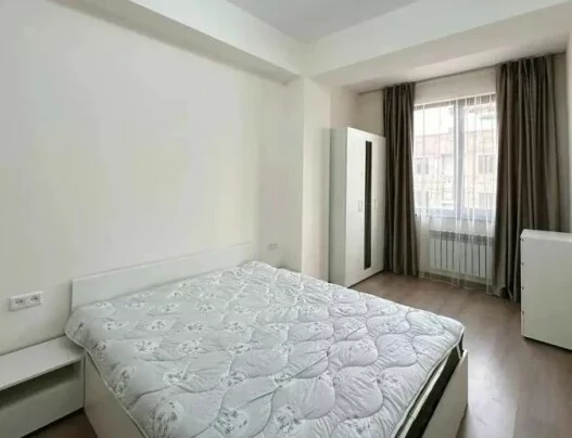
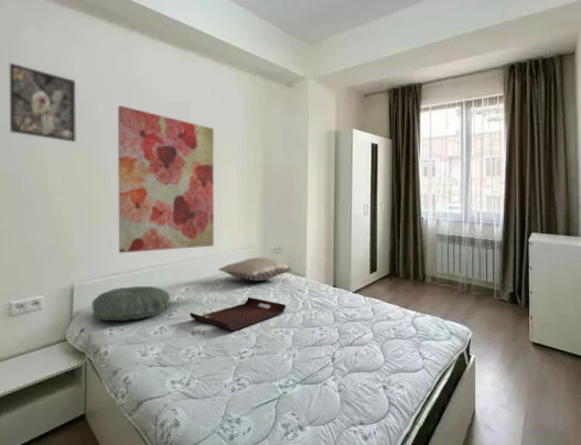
+ pillow (131, 302)
+ pillow (255, 269)
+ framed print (44, 105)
+ serving tray (239, 312)
+ wall art (171, 184)
